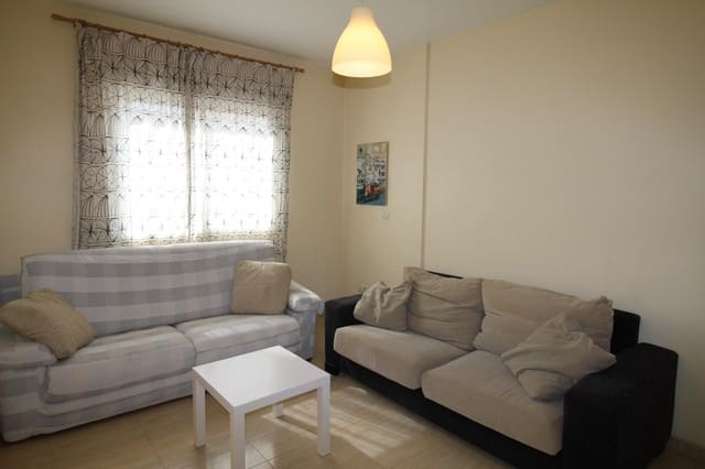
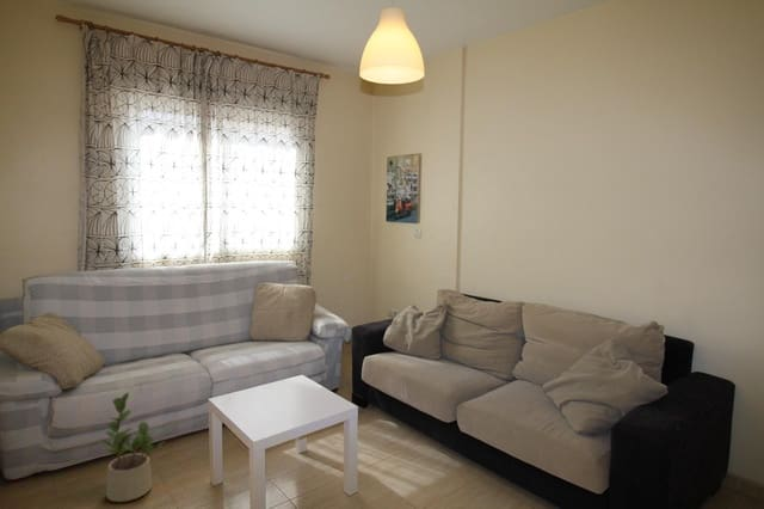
+ potted plant (135, 442)
